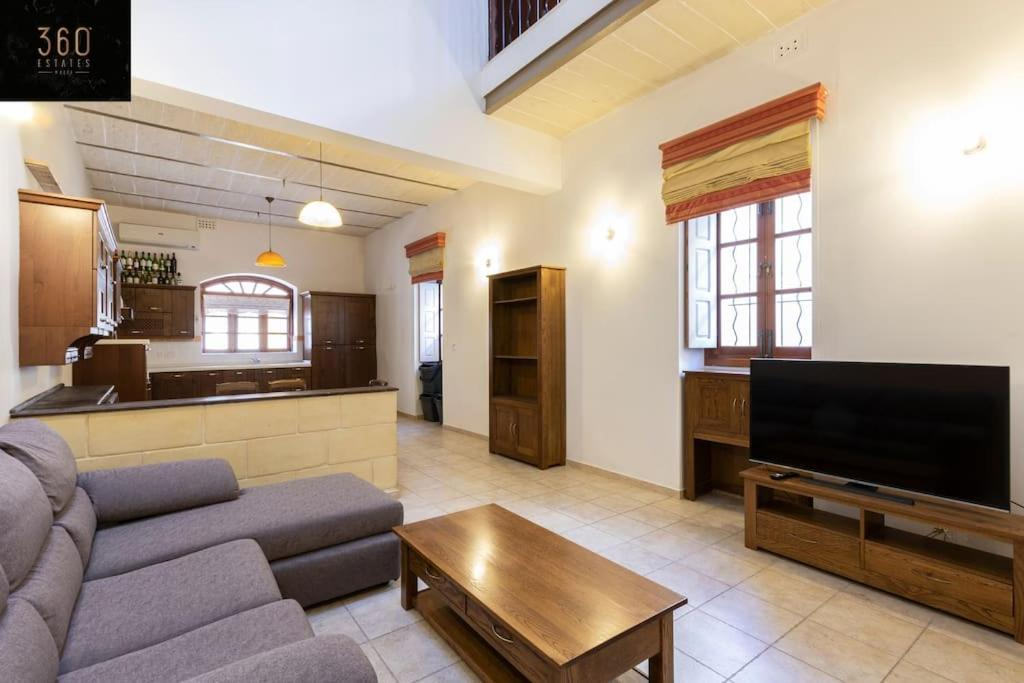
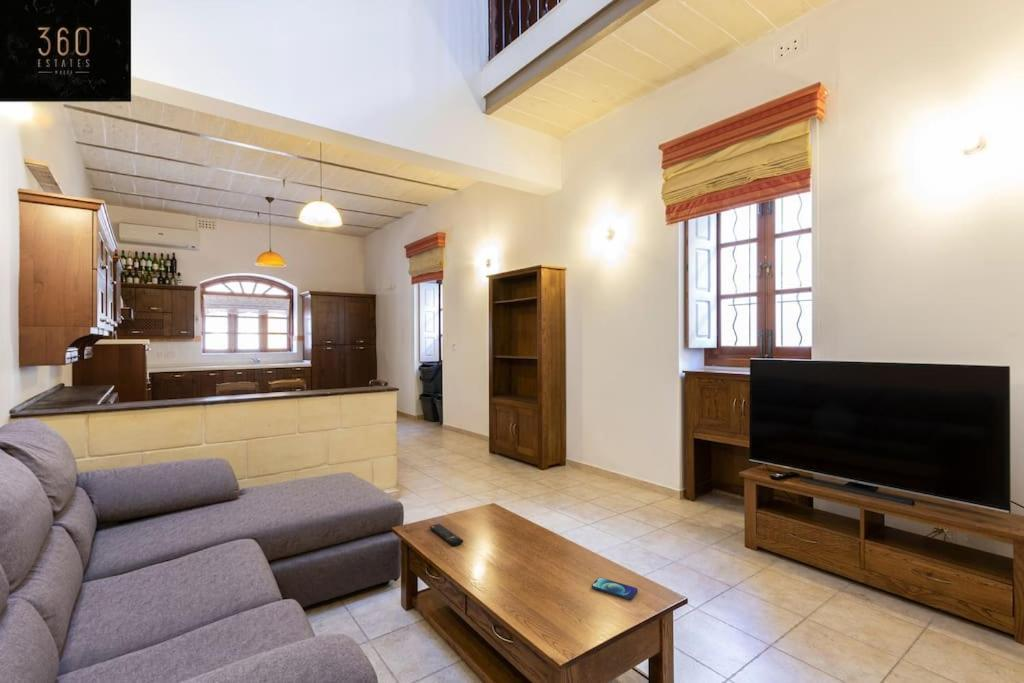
+ remote control (445, 534)
+ smartphone (614, 588)
